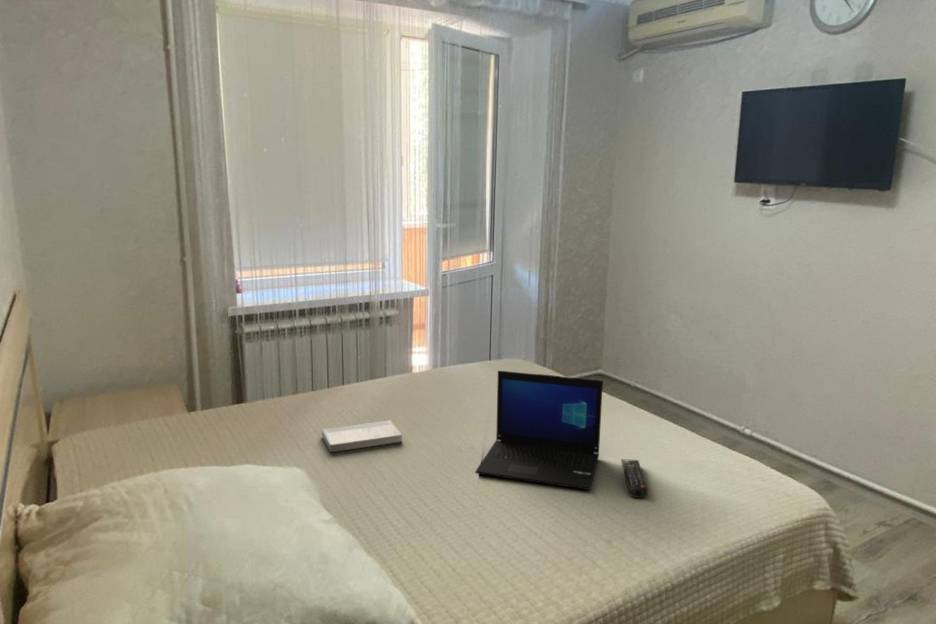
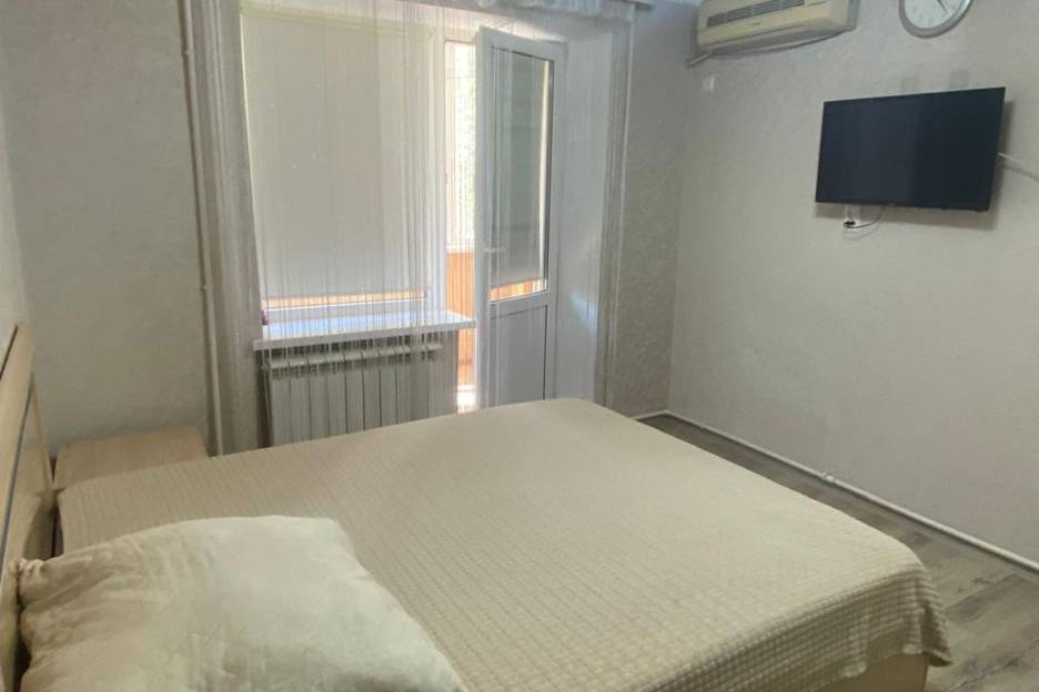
- book (361, 435)
- remote control (633, 476)
- laptop (540, 426)
